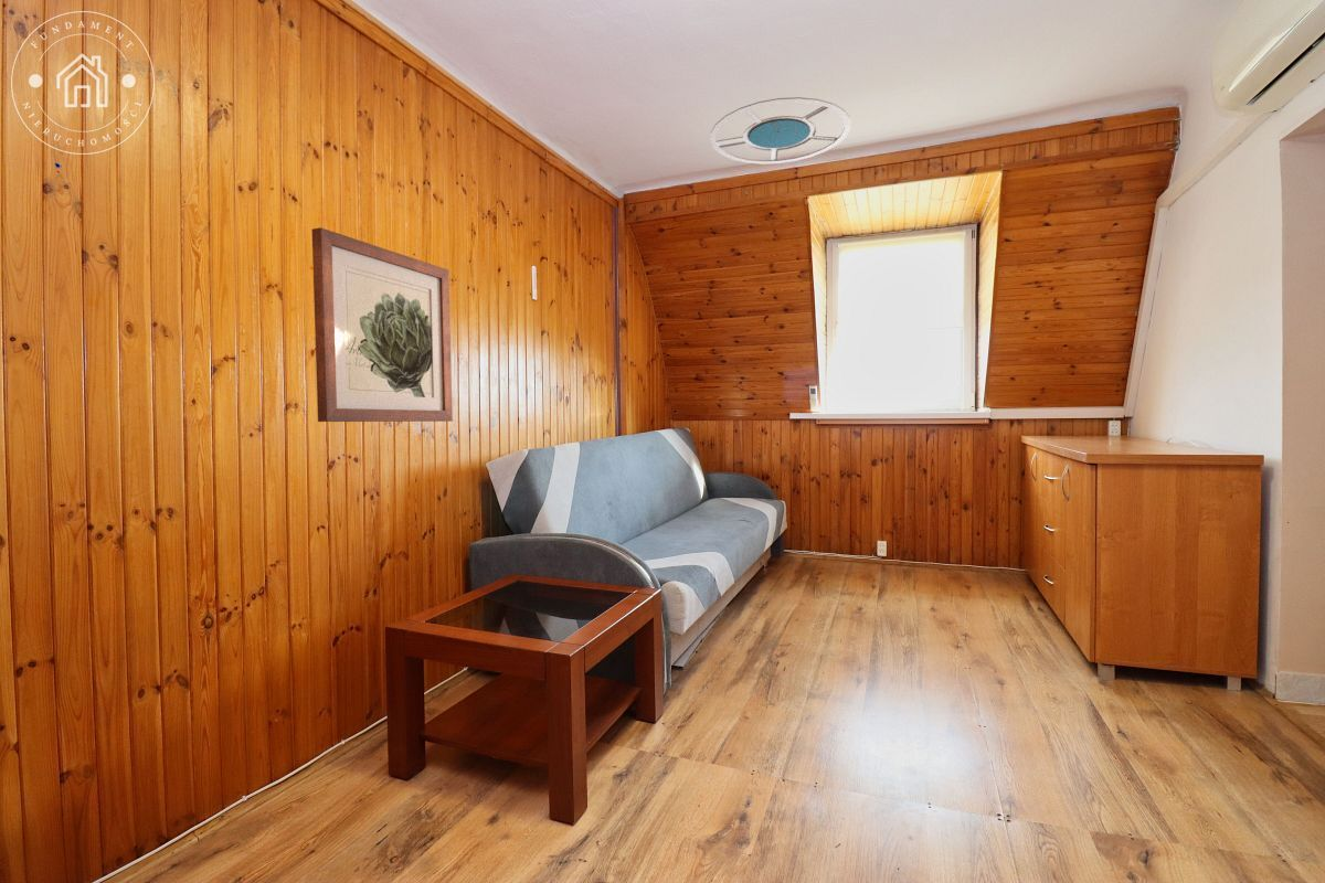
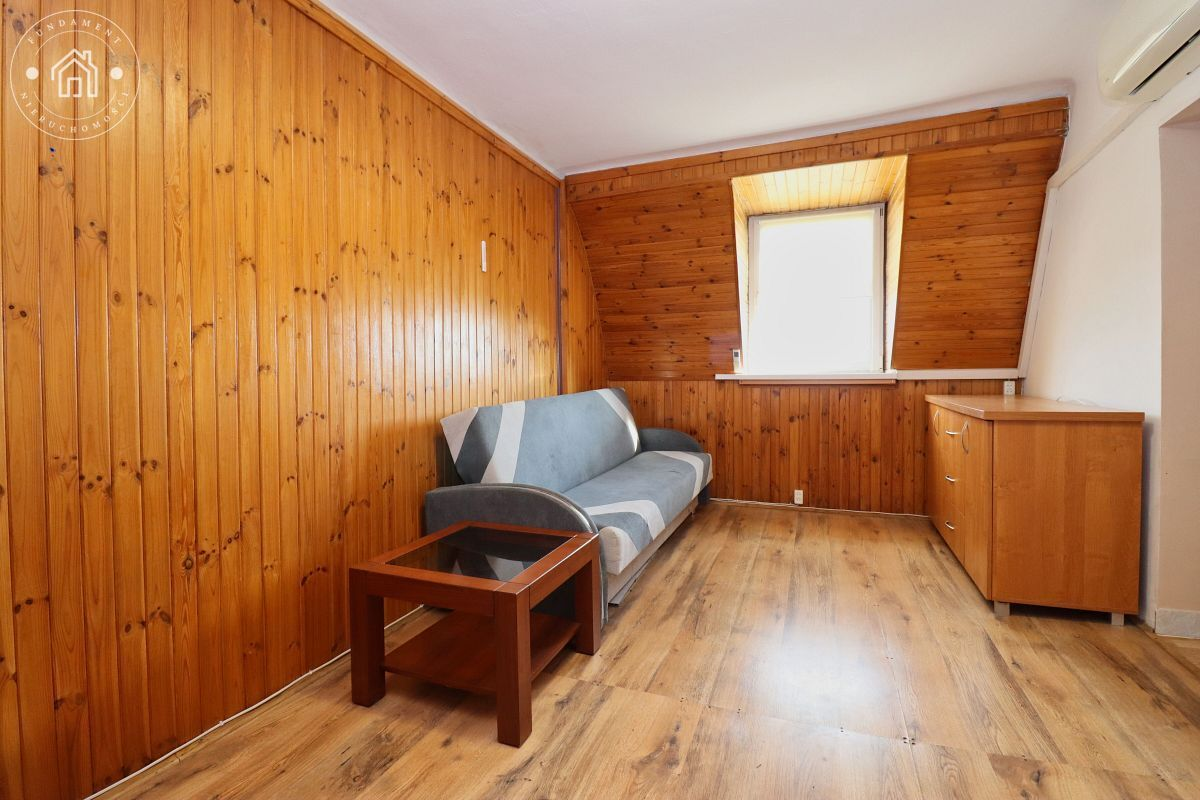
- ceiling lamp (778, 127)
- wall art (391, 337)
